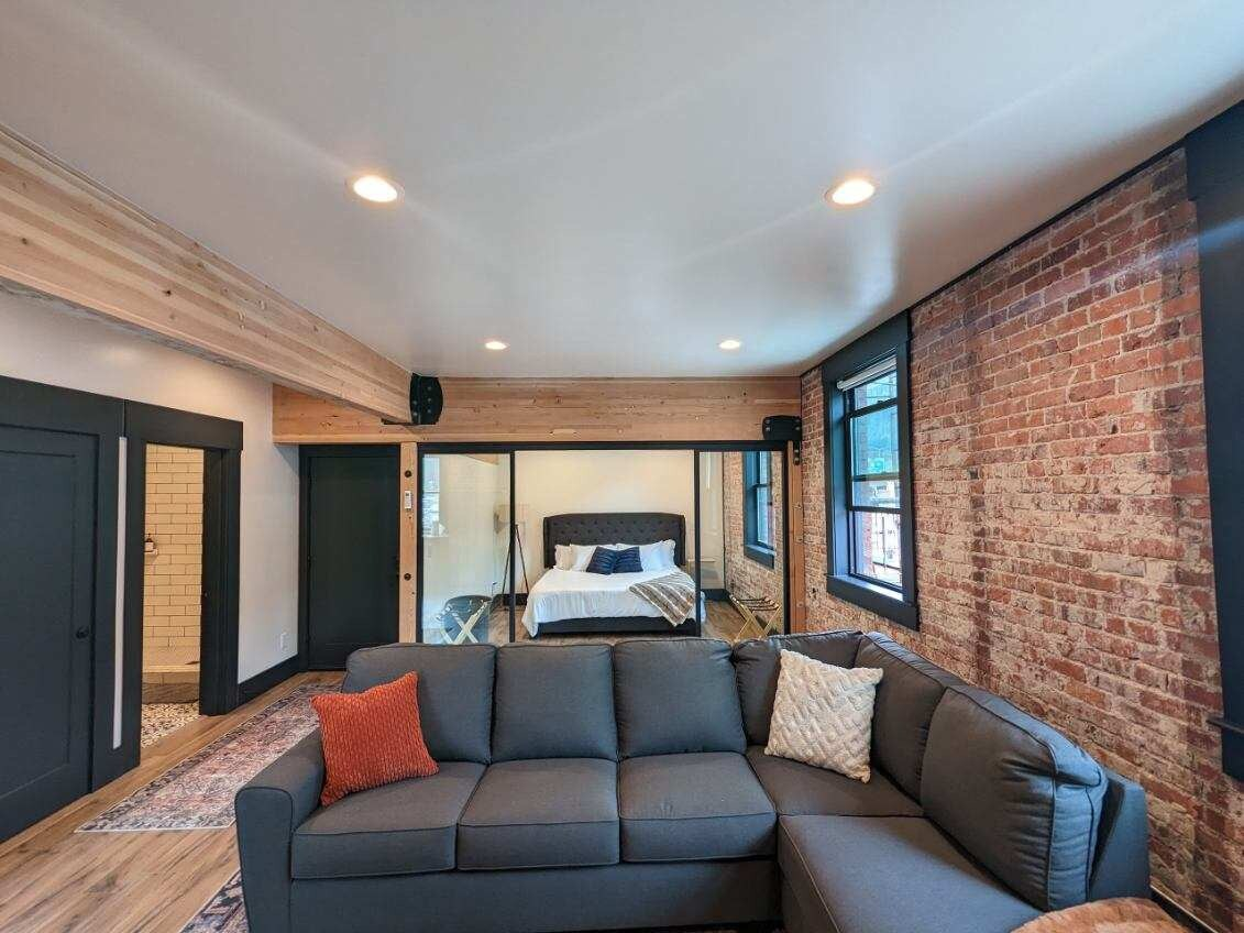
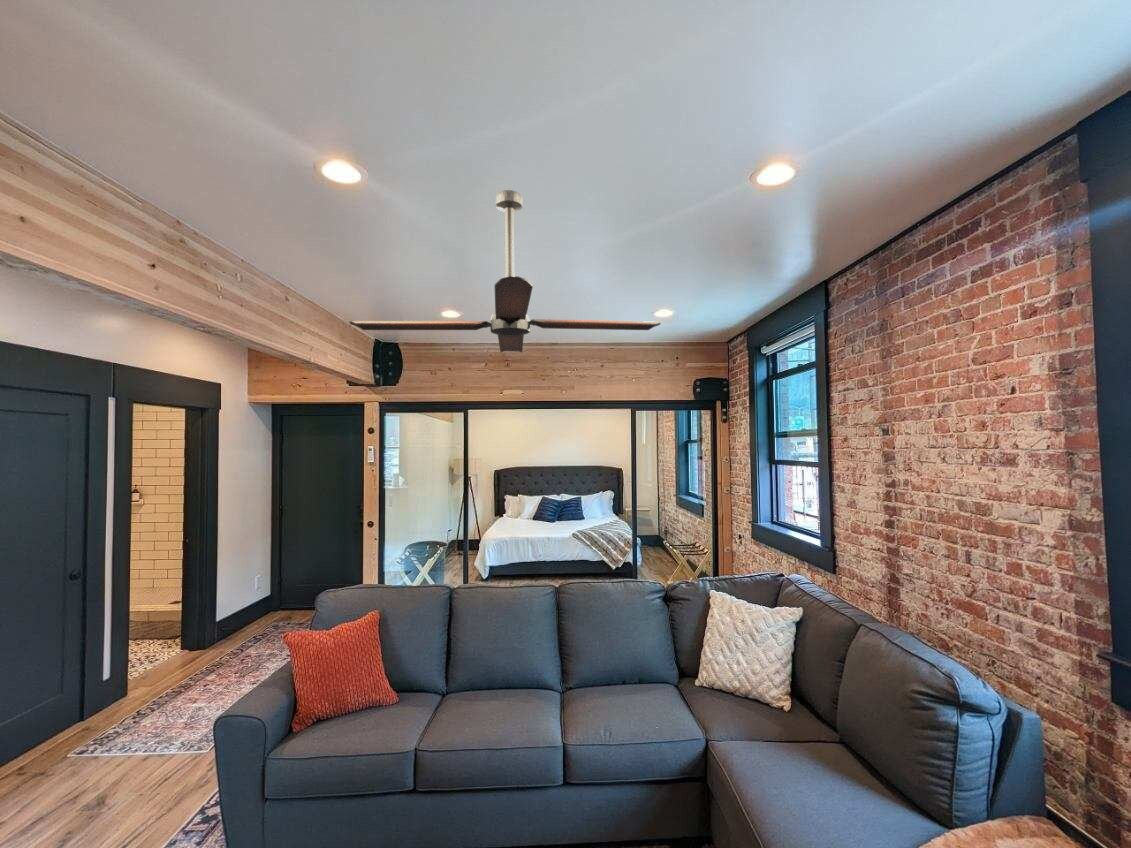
+ ceiling fan (509, 265)
